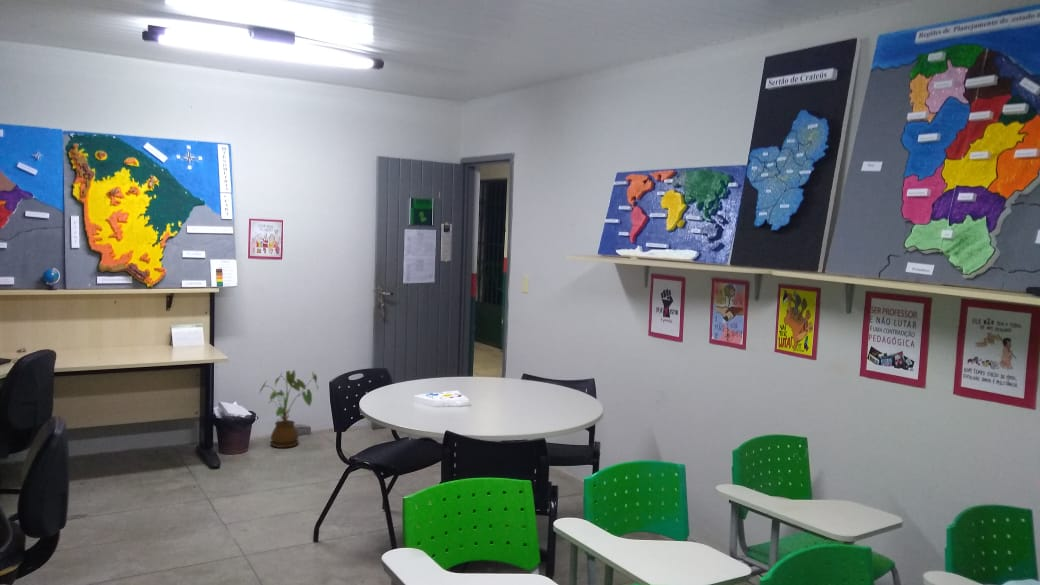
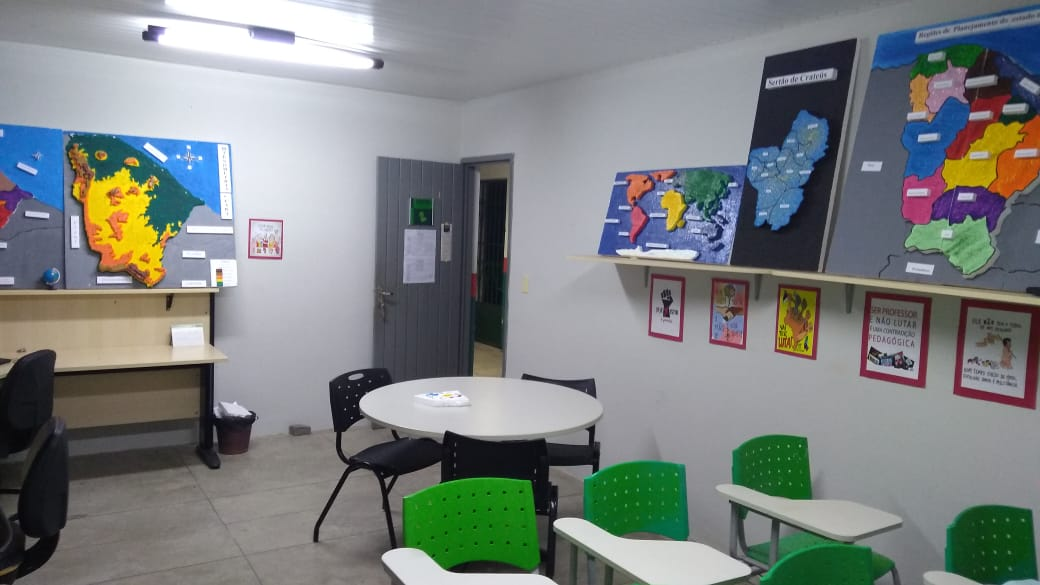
- house plant (289, 409)
